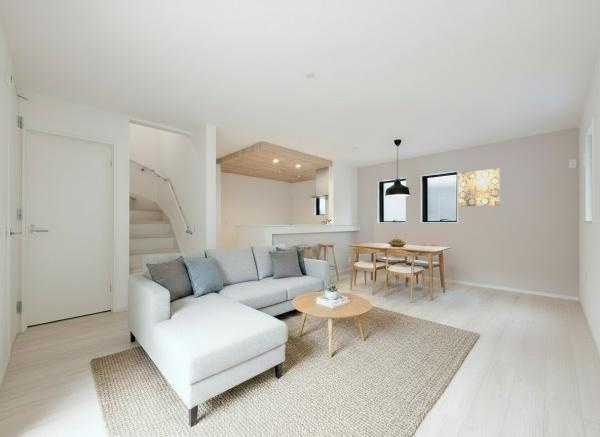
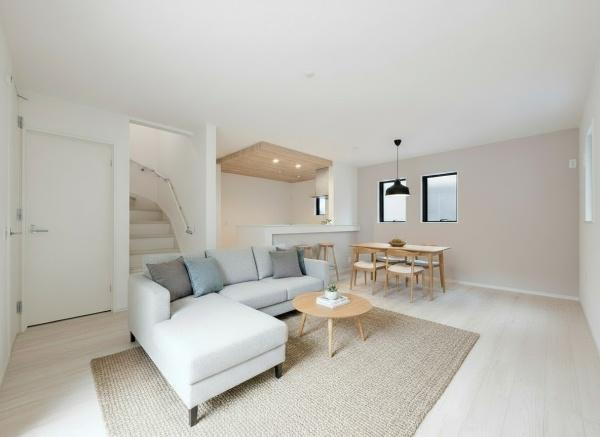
- wall art (478, 188)
